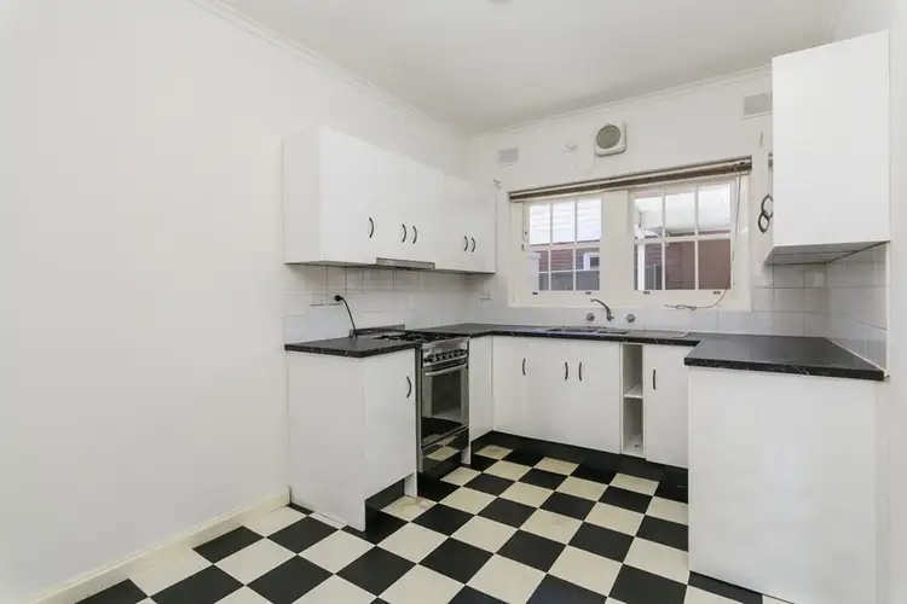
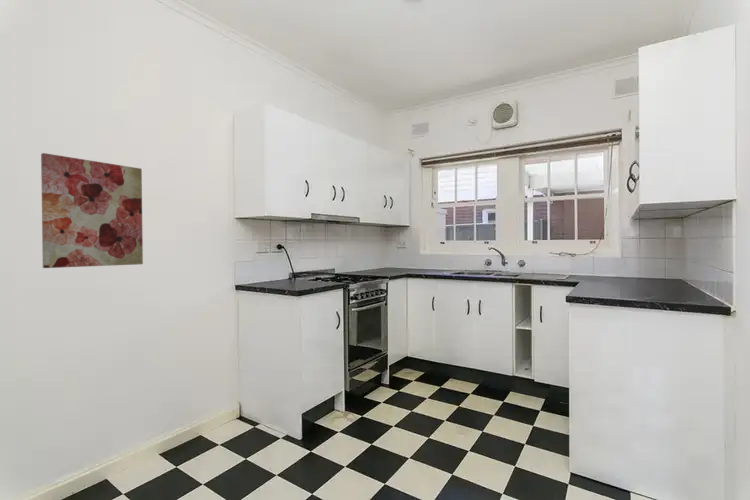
+ wall art (96, 213)
